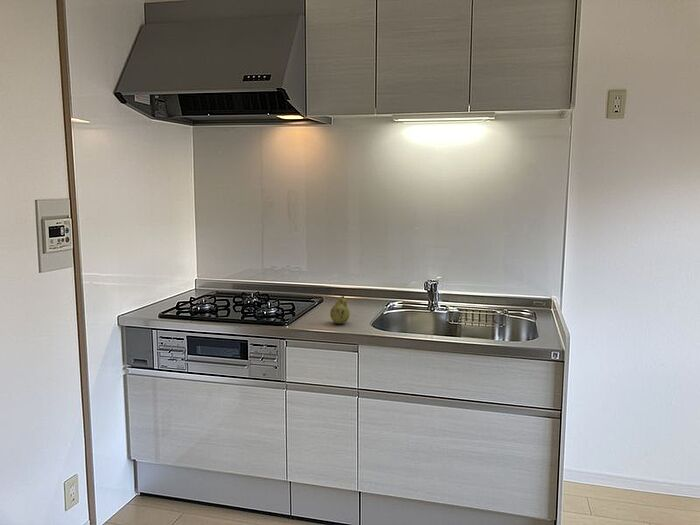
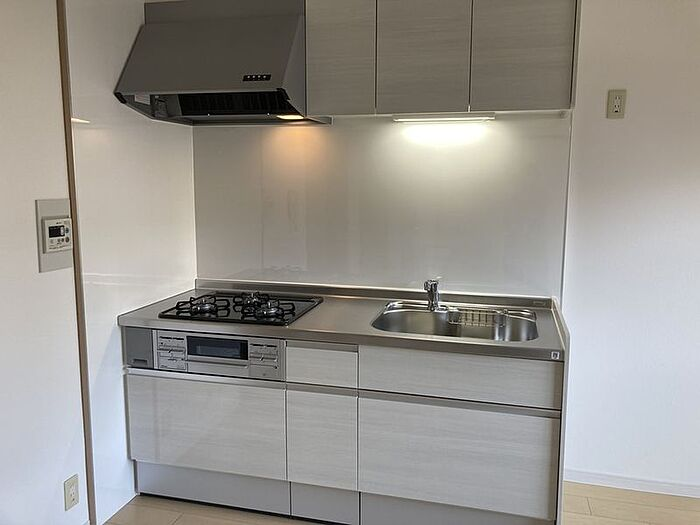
- fruit (339, 308)
